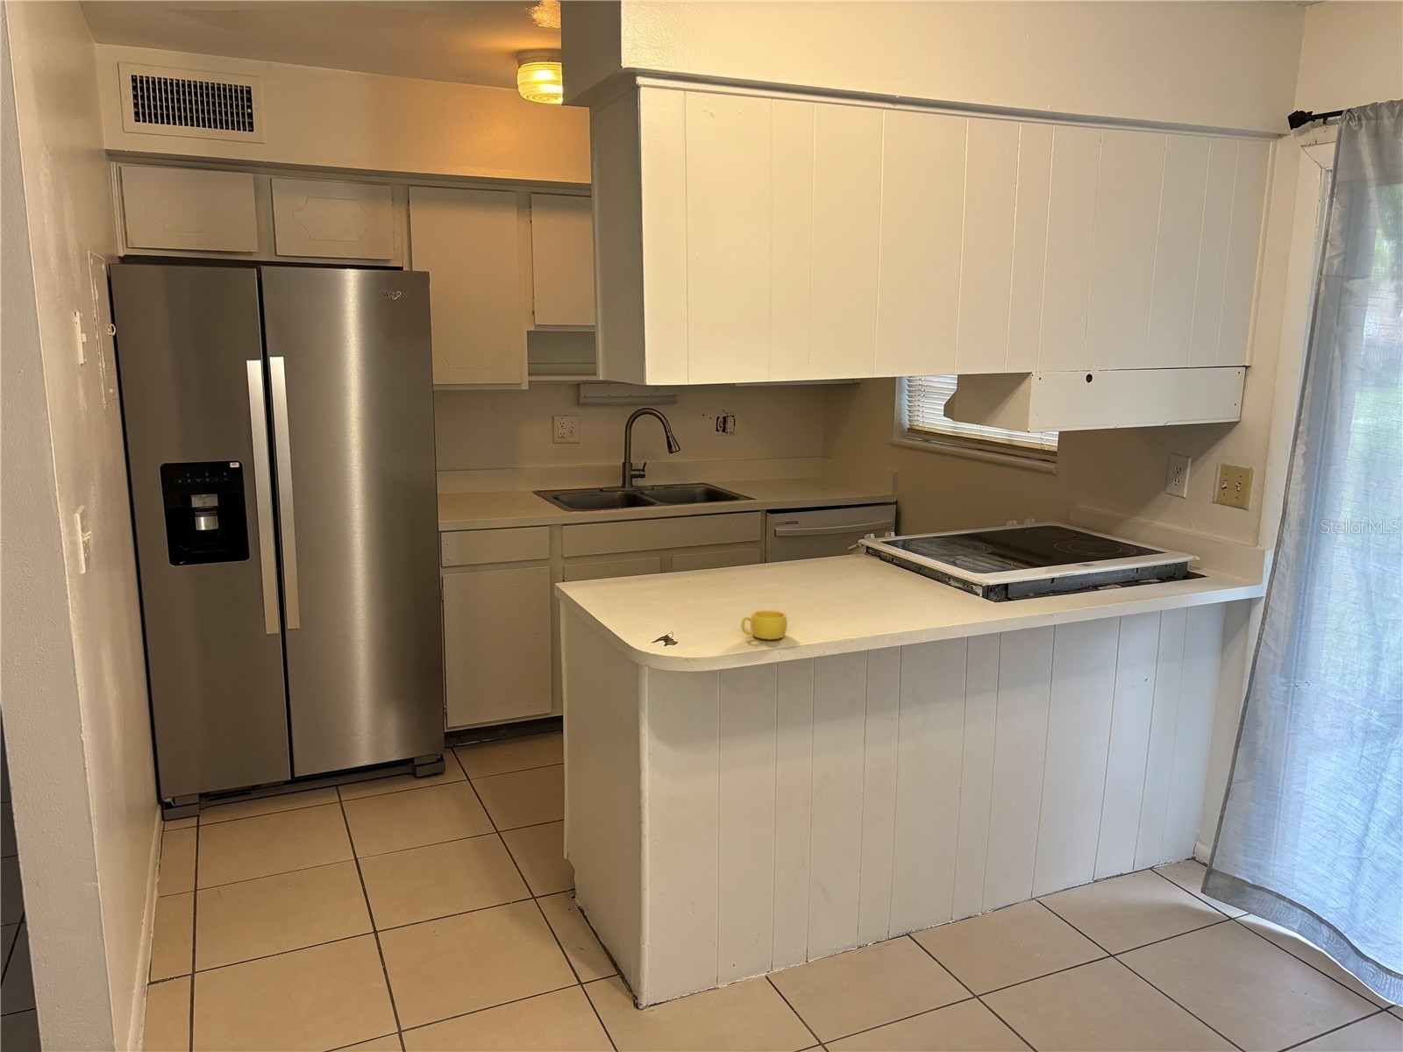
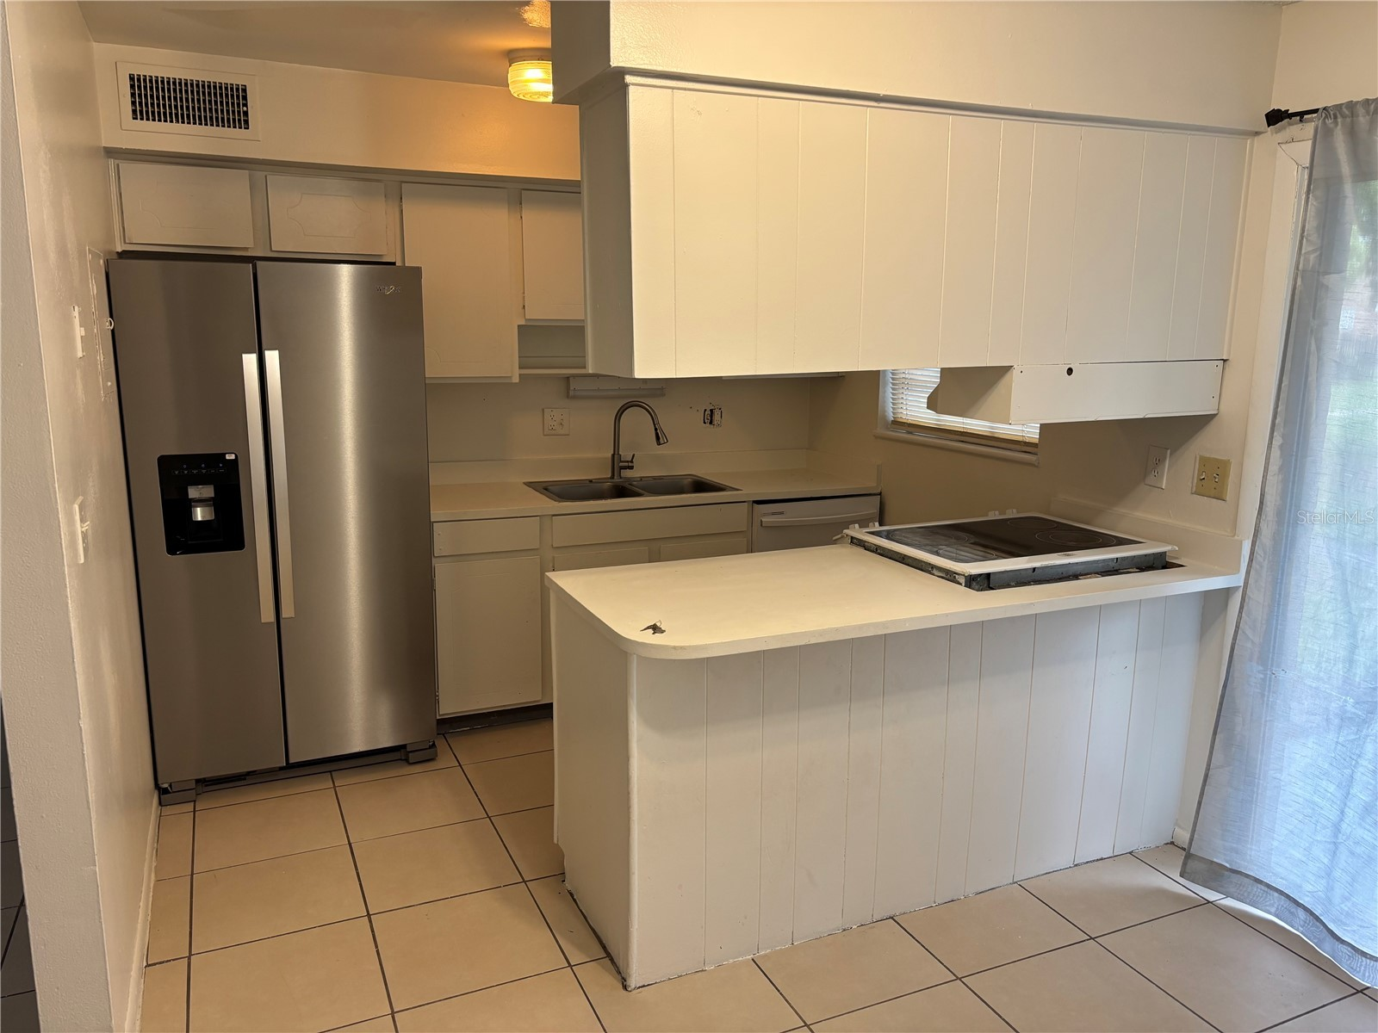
- cup (763, 625)
